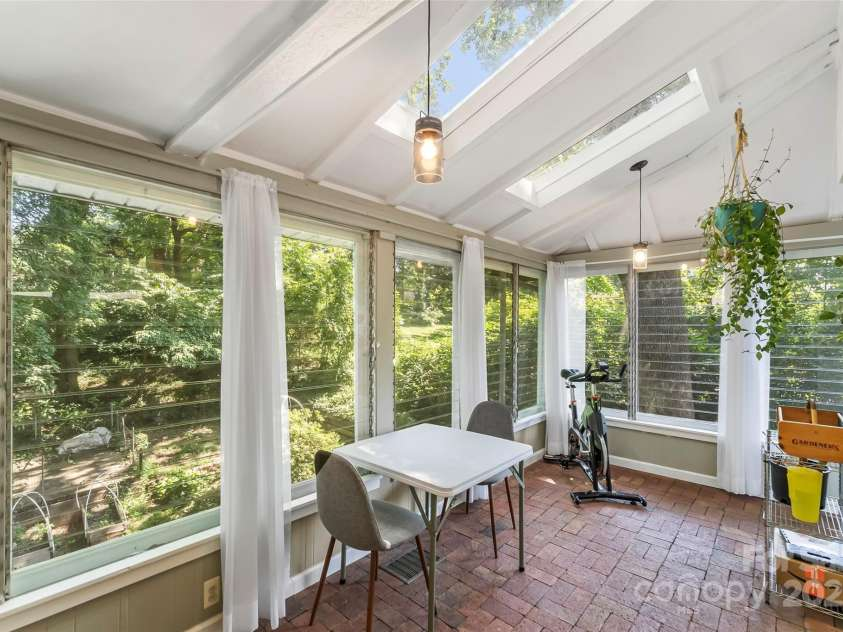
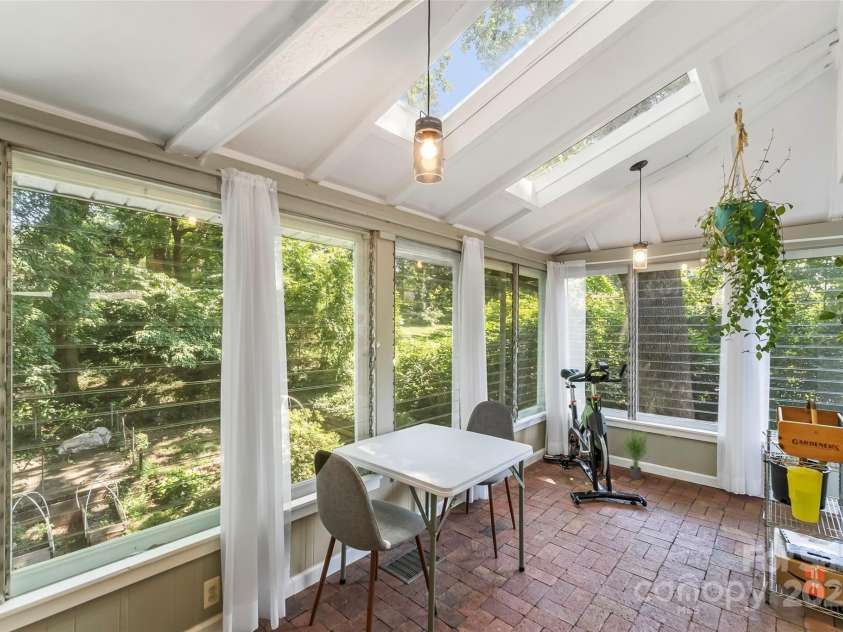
+ potted plant (632, 452)
